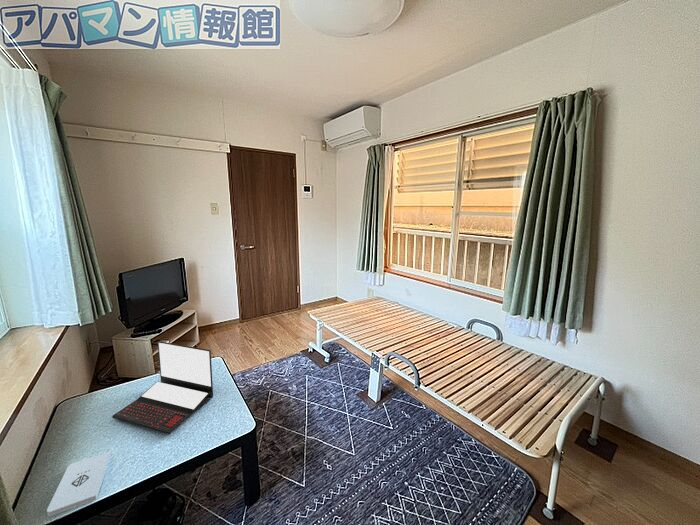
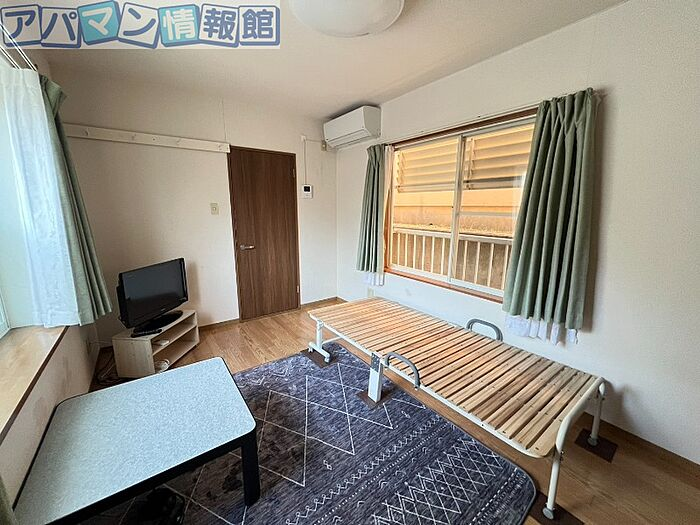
- notepad (81, 480)
- laptop (163, 383)
